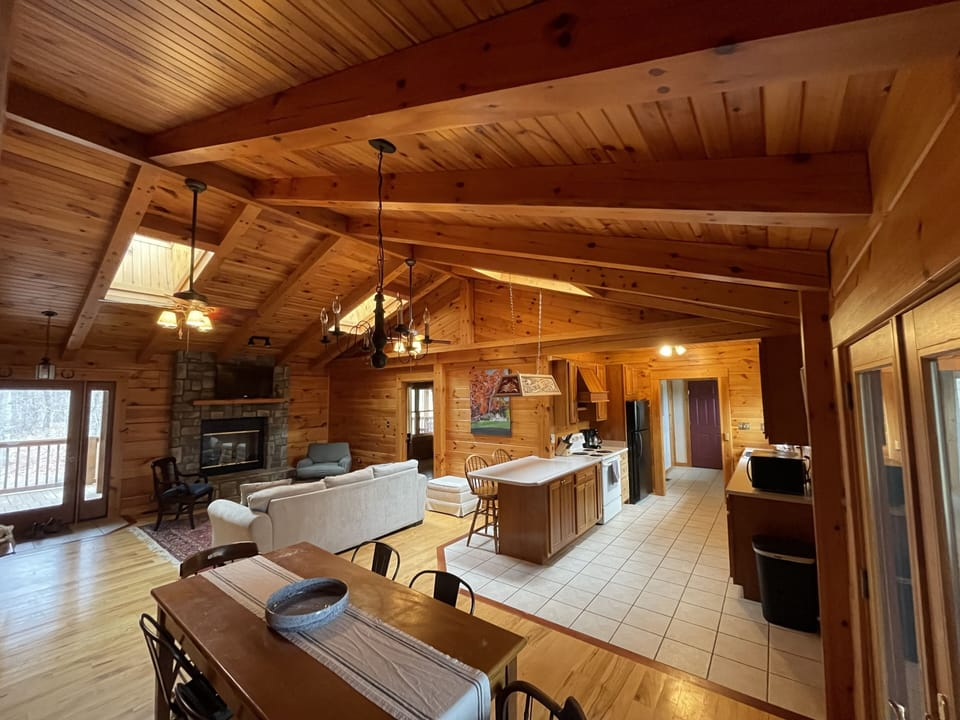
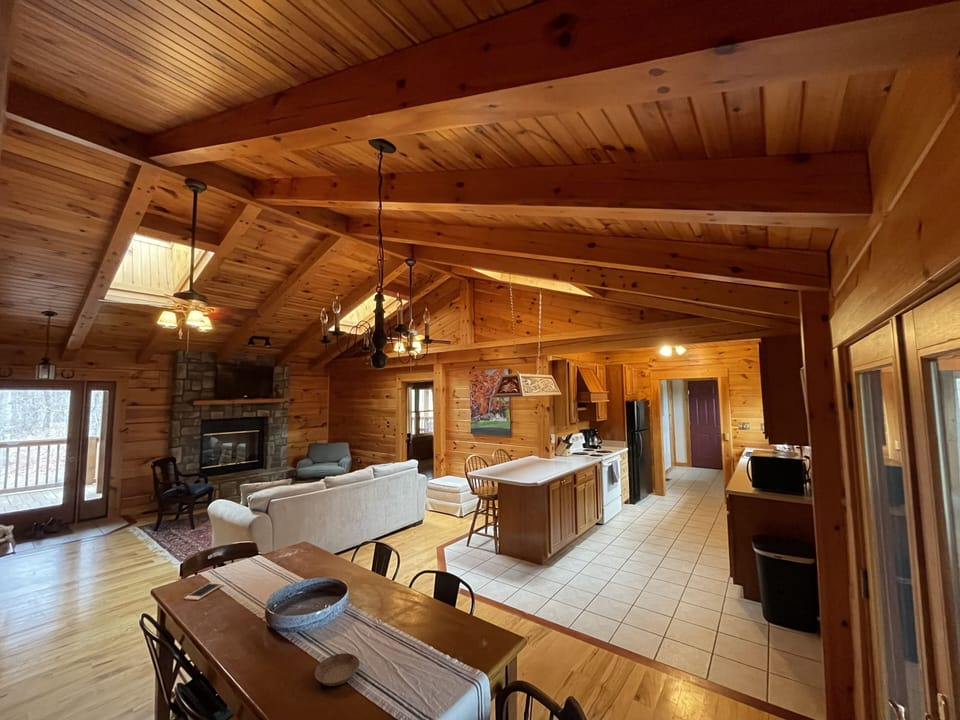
+ saucer (337, 670)
+ cell phone (204, 590)
